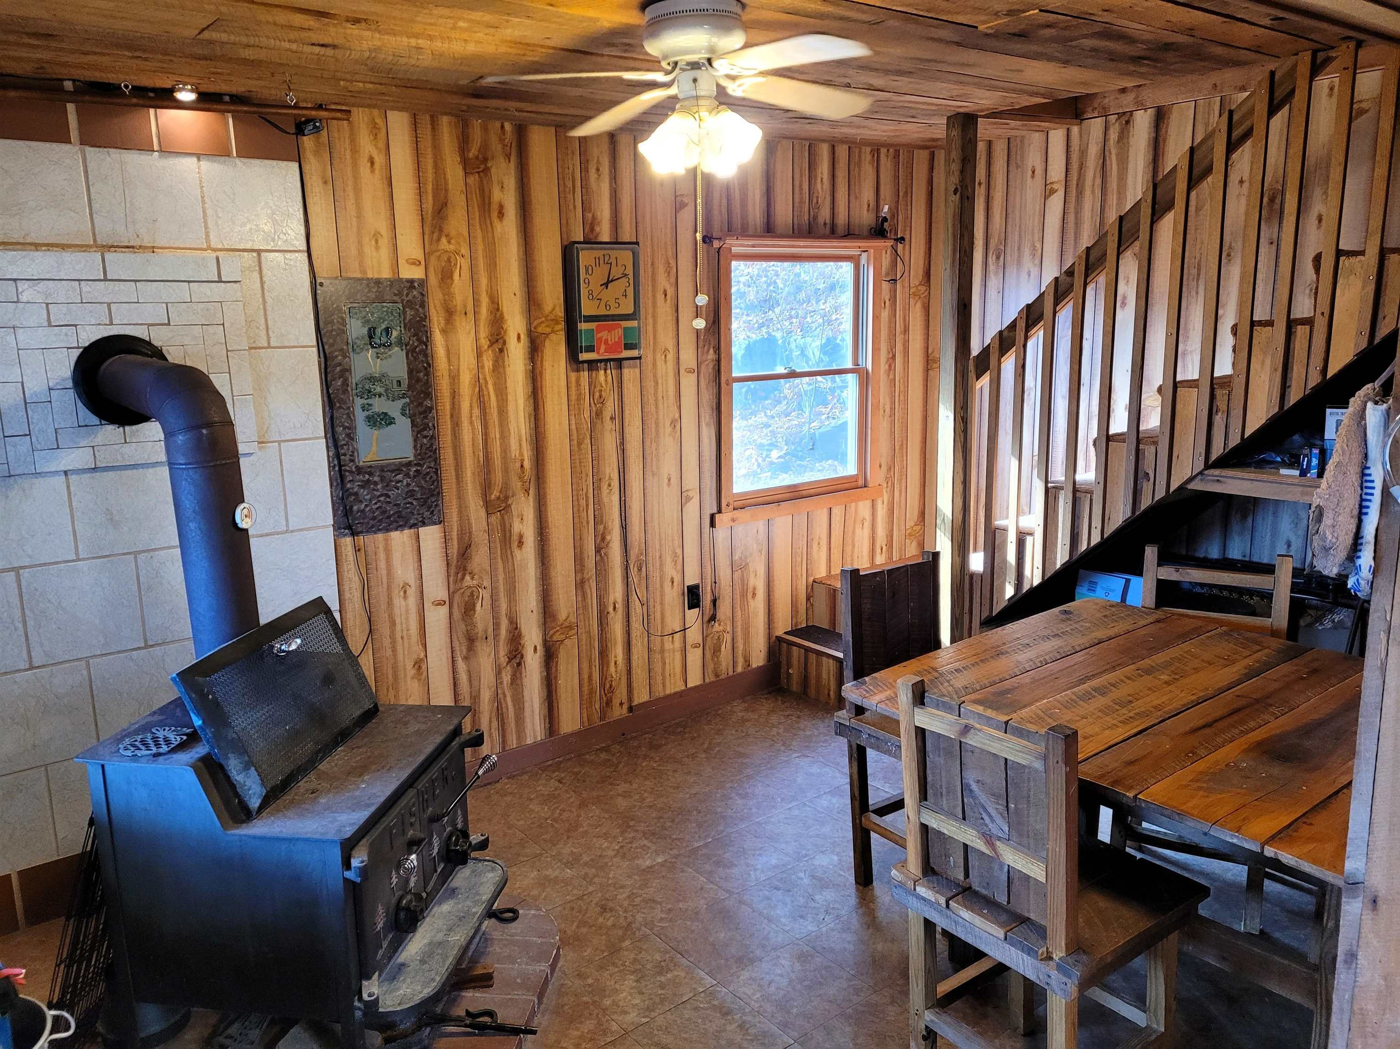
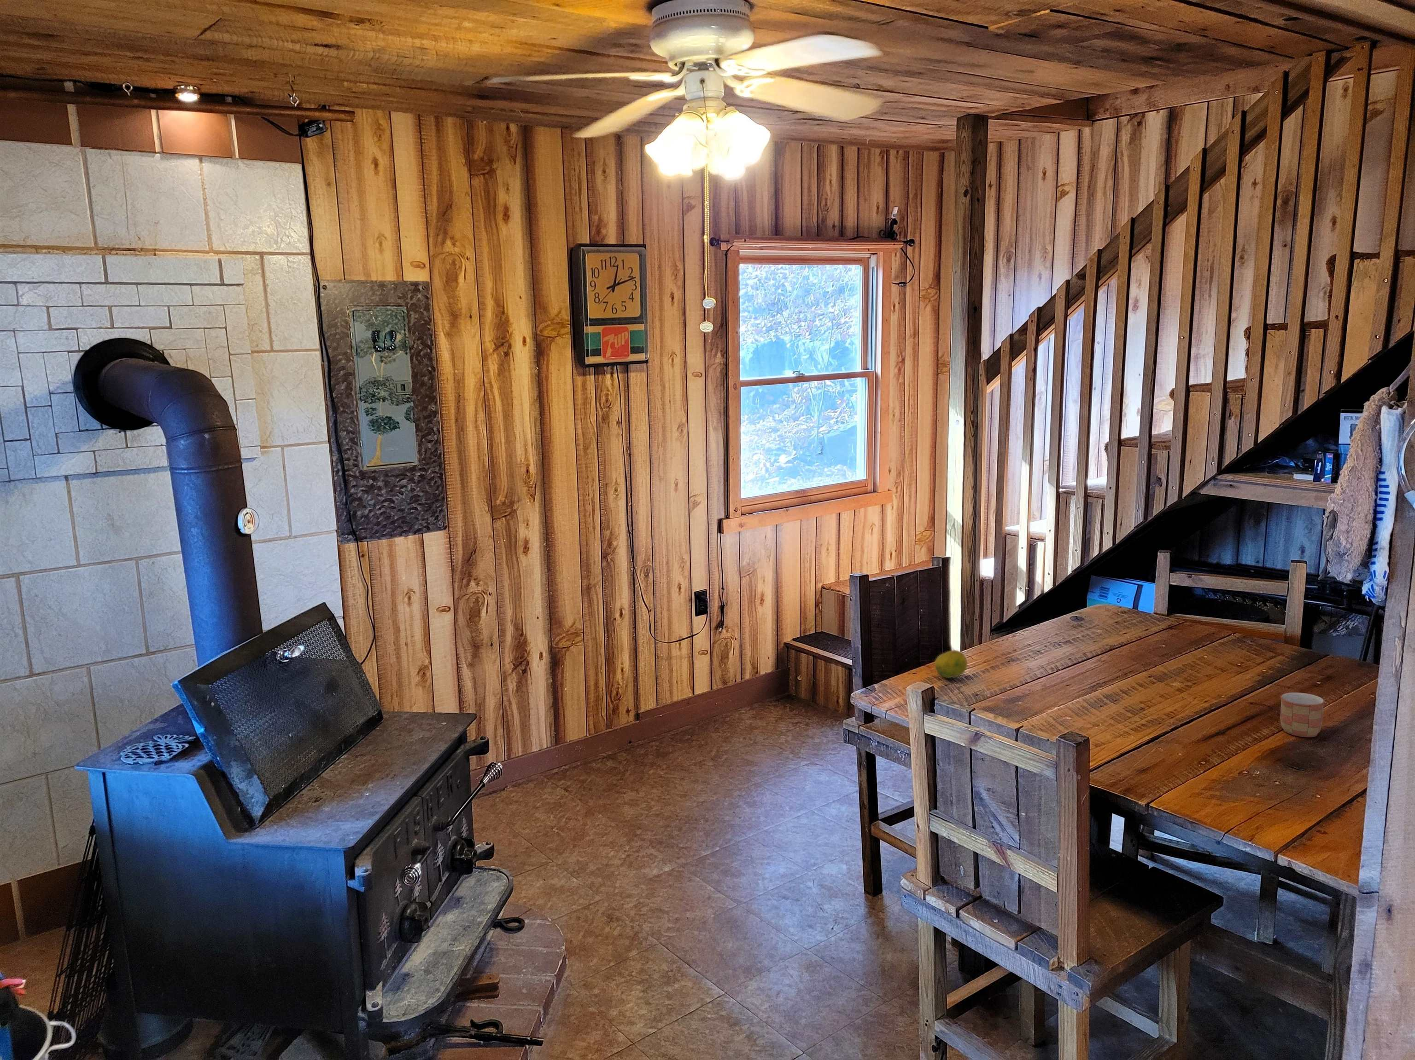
+ mug (1305, 714)
+ fruit (950, 664)
